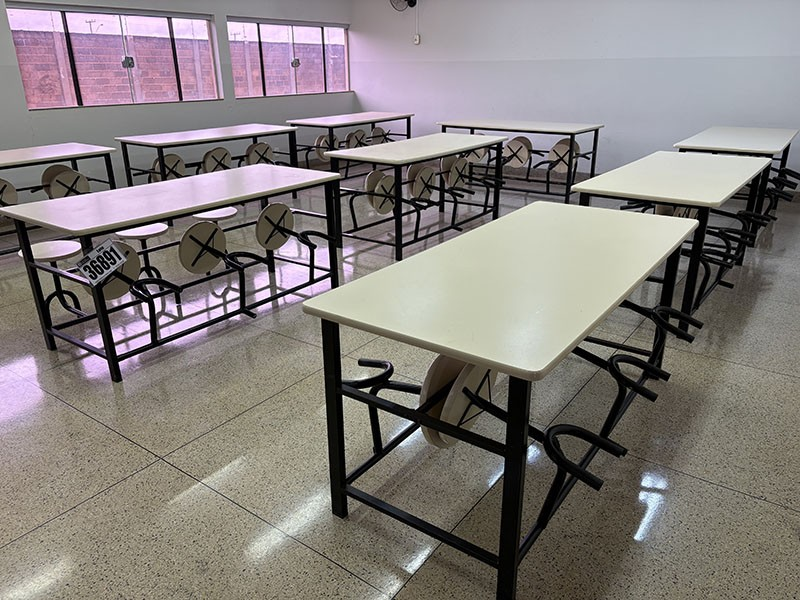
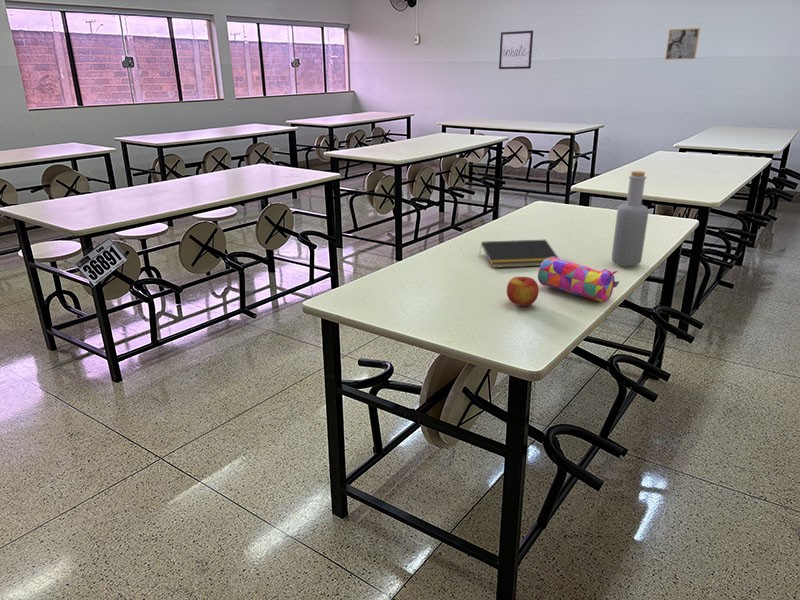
+ apple (522, 290)
+ bottle (631, 219)
+ notepad (520, 253)
+ pencil case (577, 278)
+ wall art (515, 50)
+ wall art (682, 44)
